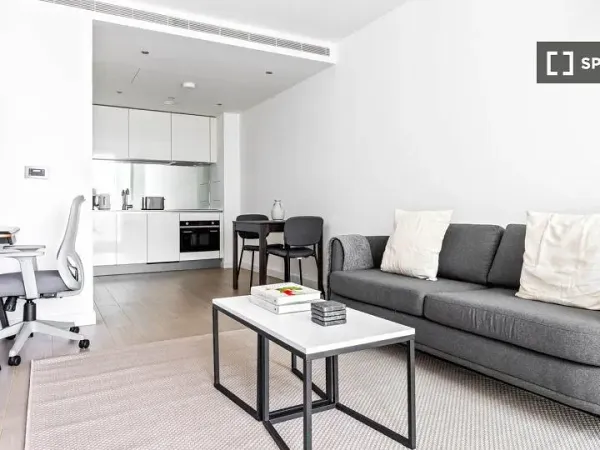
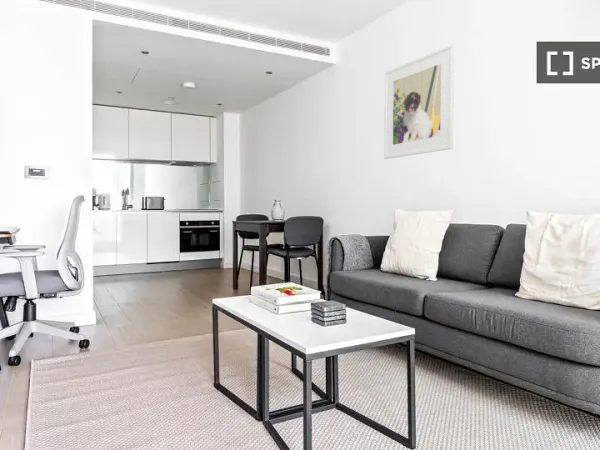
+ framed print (415, 107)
